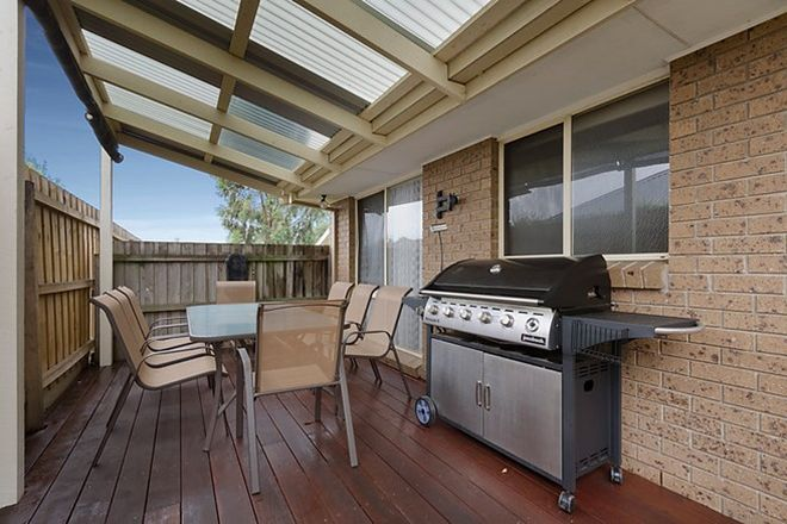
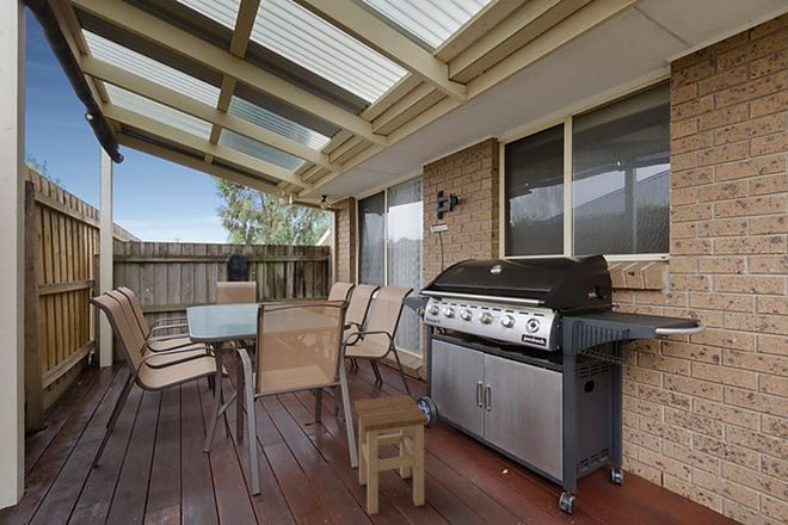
+ stool (387, 444)
